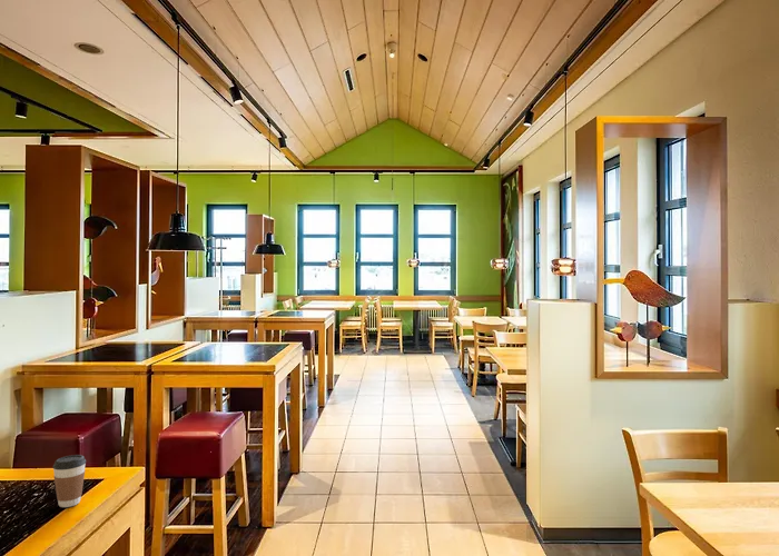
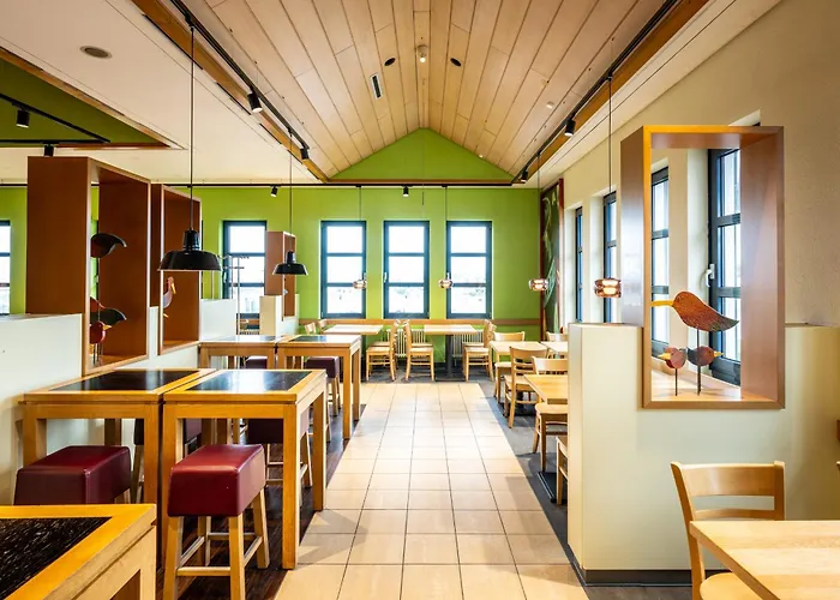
- coffee cup (69, 480)
